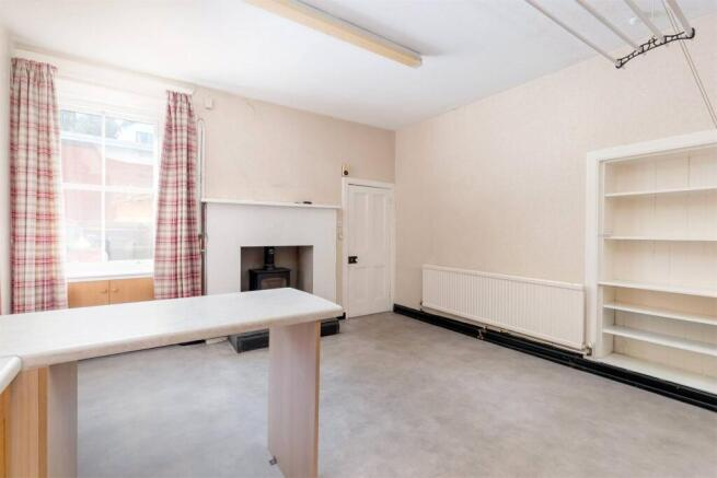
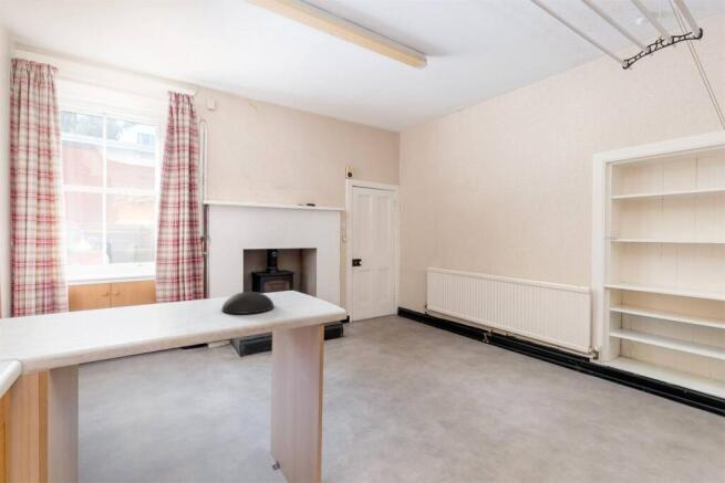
+ bowl (248, 300)
